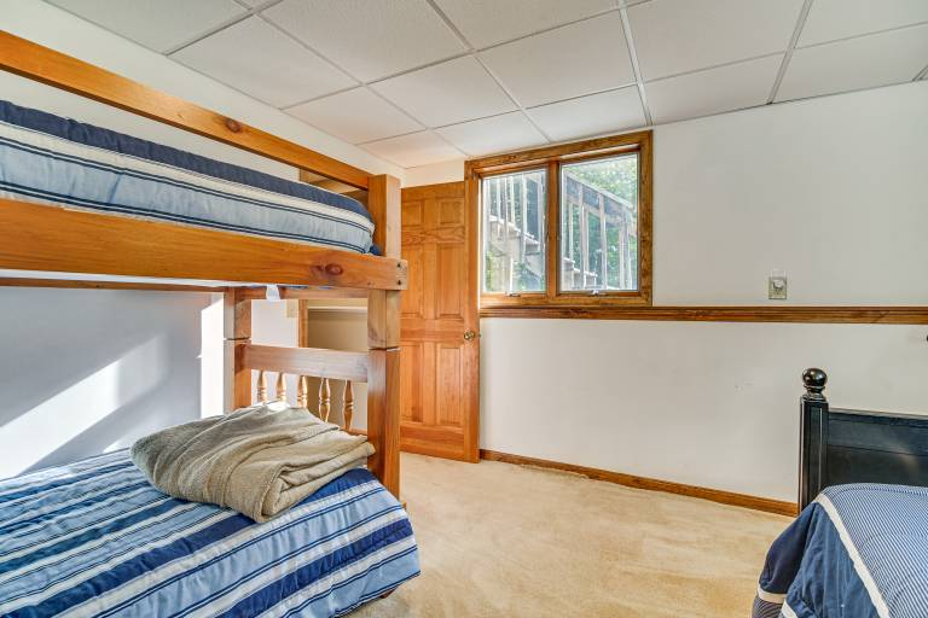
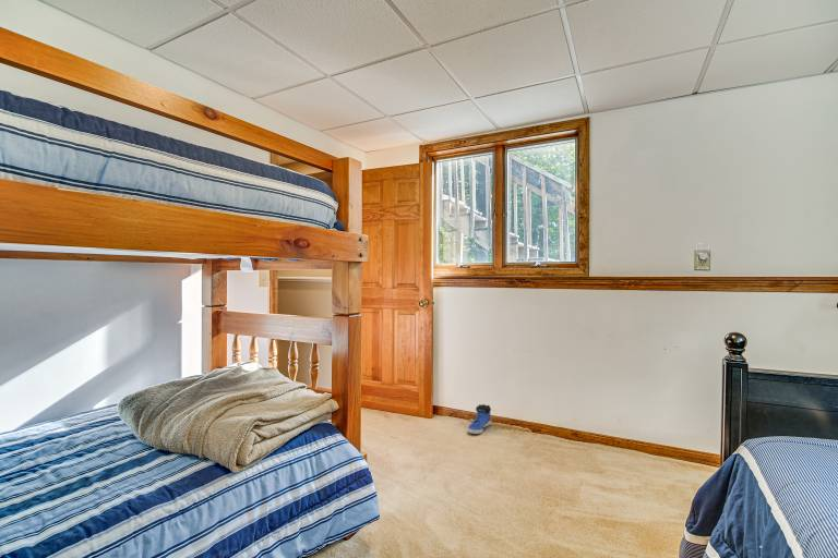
+ sneaker (479, 416)
